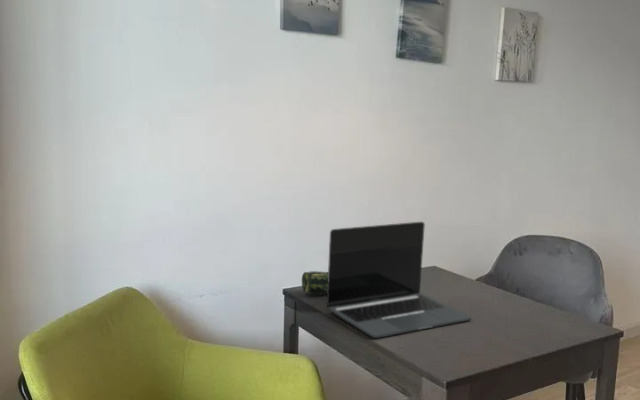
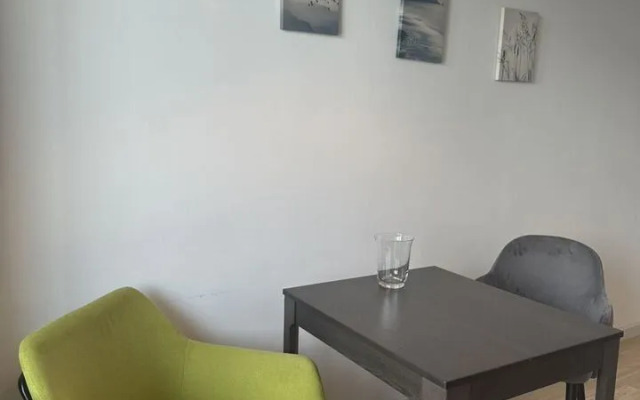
- pencil case (327, 280)
- laptop (401, 275)
